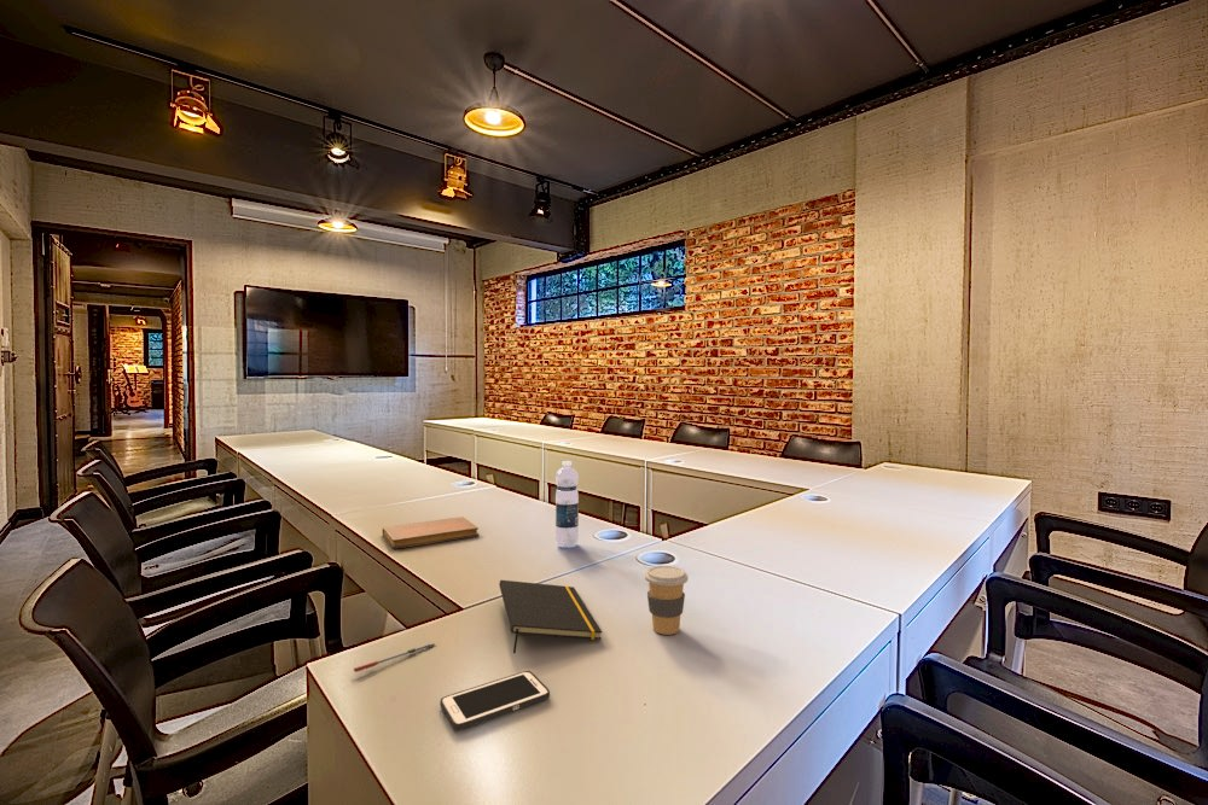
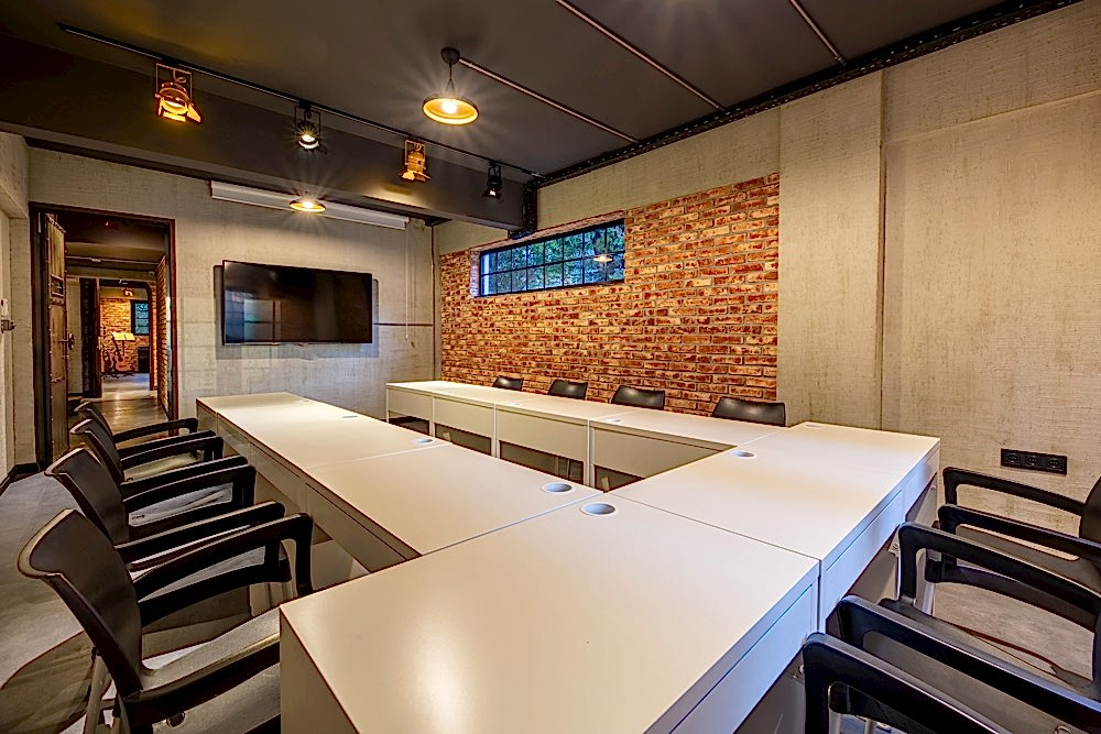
- cell phone (495, 698)
- pen (396, 655)
- coffee cup (666, 600)
- notepad (546, 607)
- notebook (430, 531)
- water bottle (567, 503)
